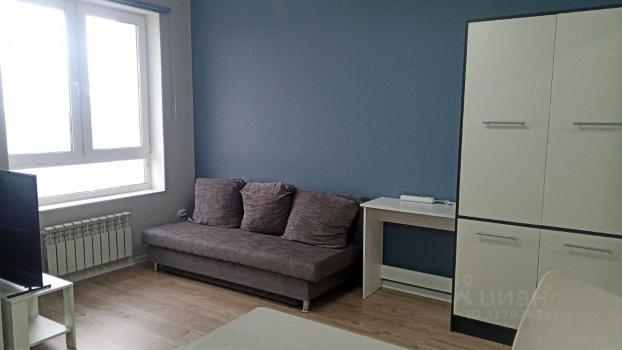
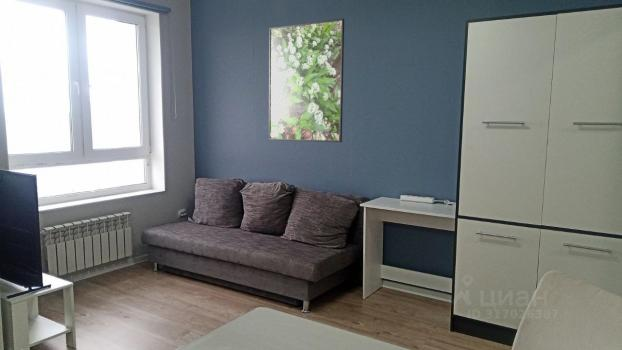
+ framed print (304, 83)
